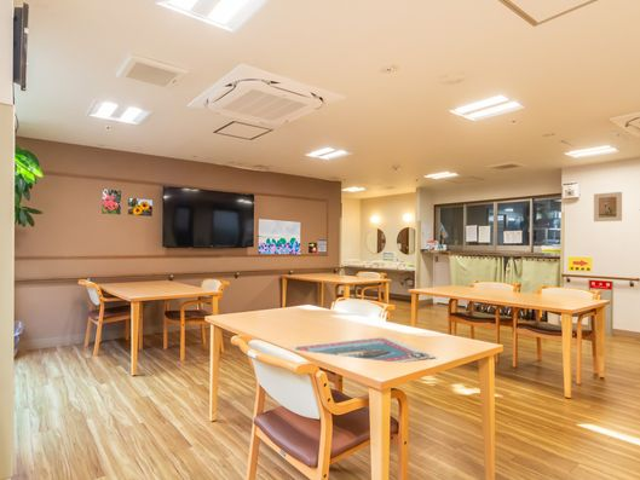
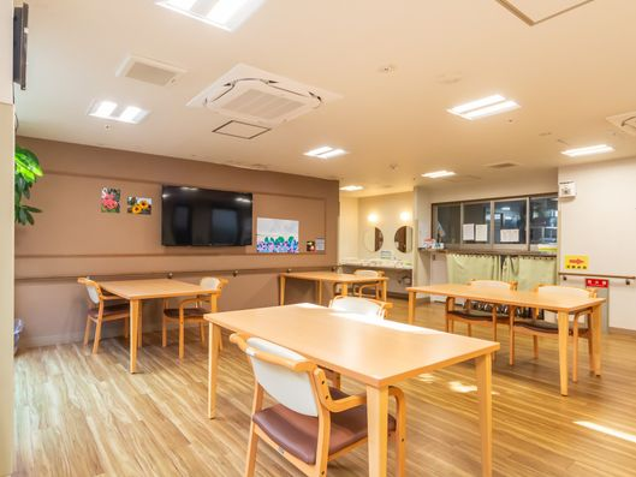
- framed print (607, 207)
- postcard (359, 352)
